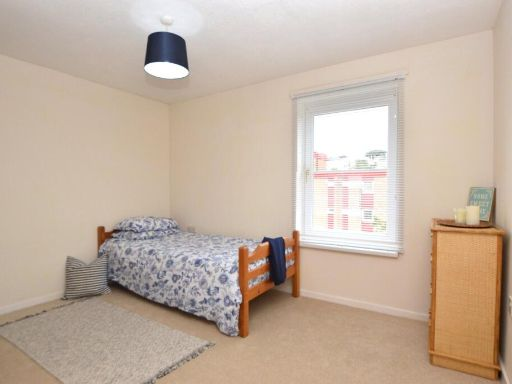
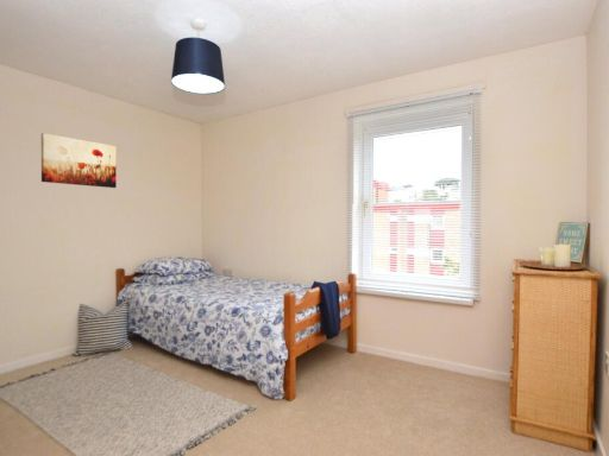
+ wall art (81, 162)
